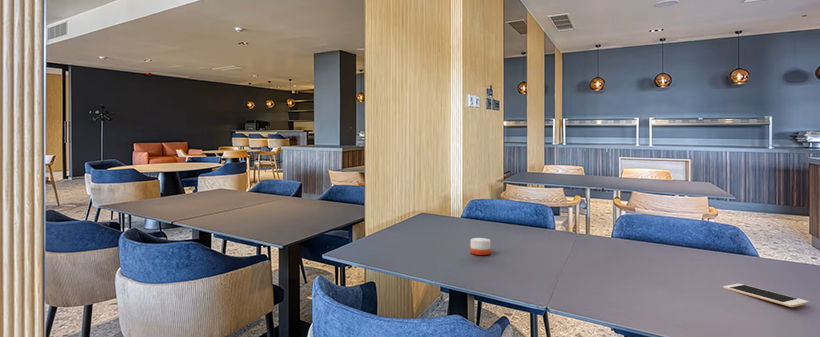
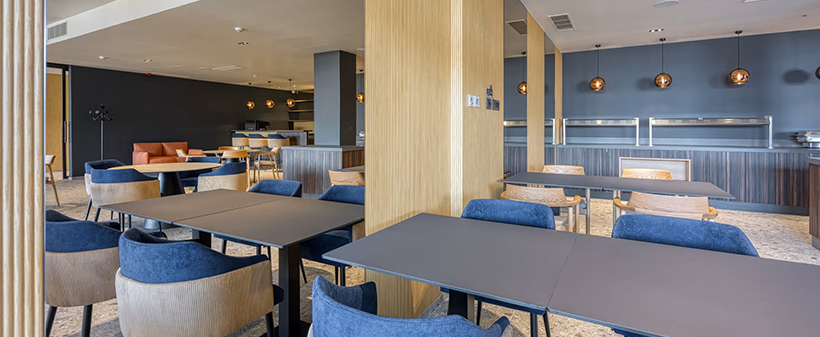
- cell phone (763, 294)
- candle (480, 239)
